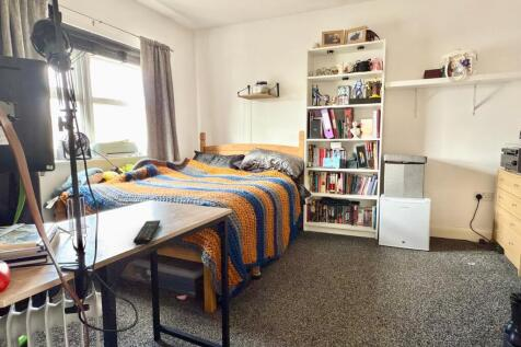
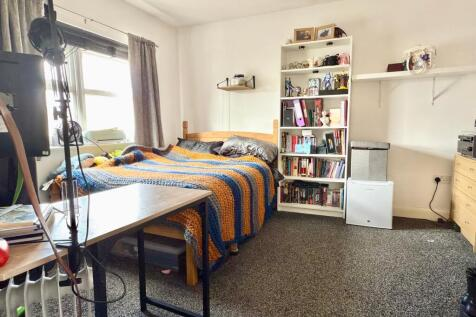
- remote control (148, 231)
